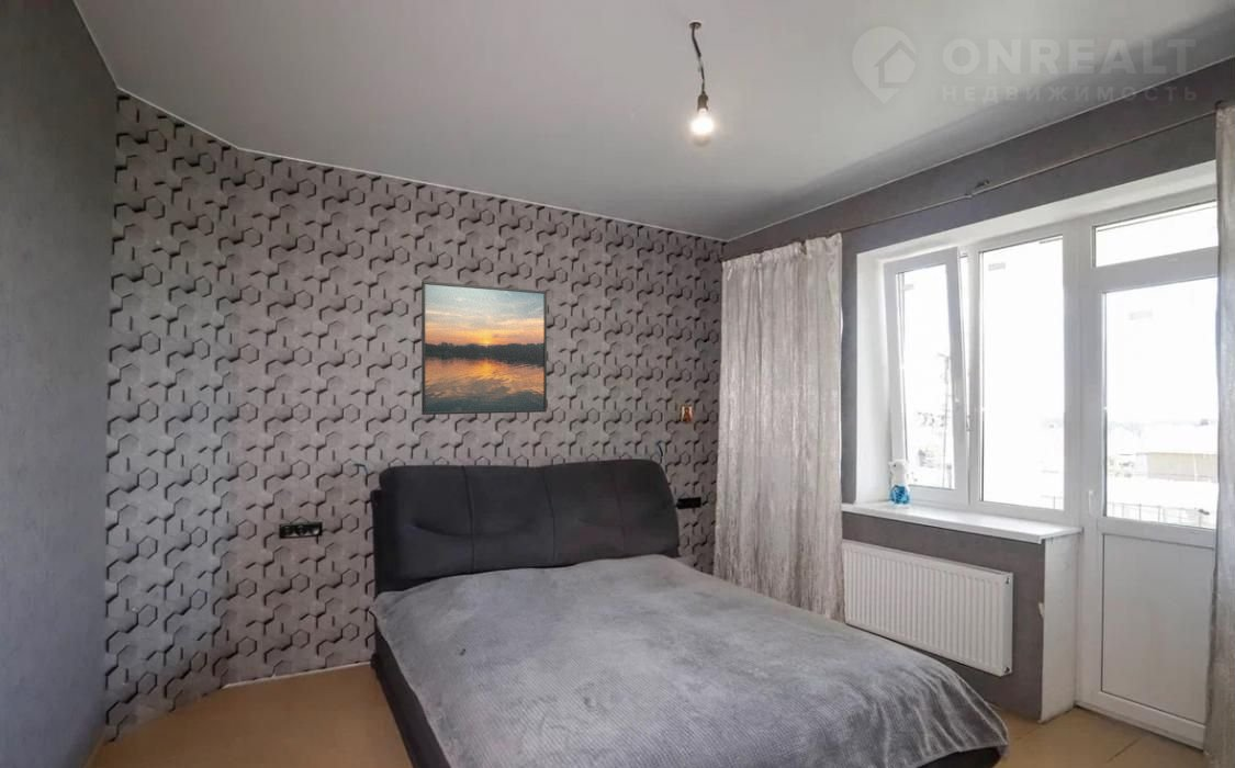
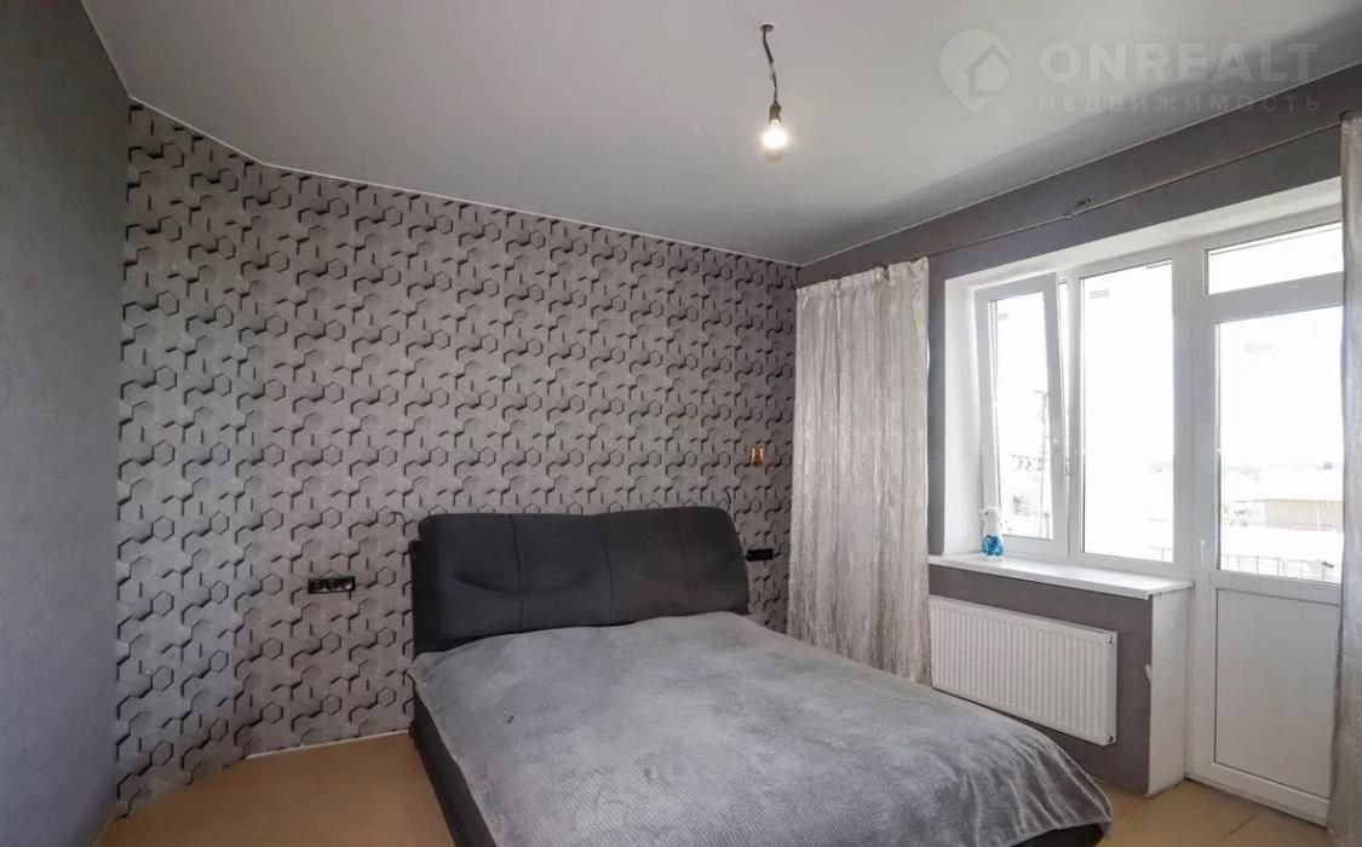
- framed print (486, 349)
